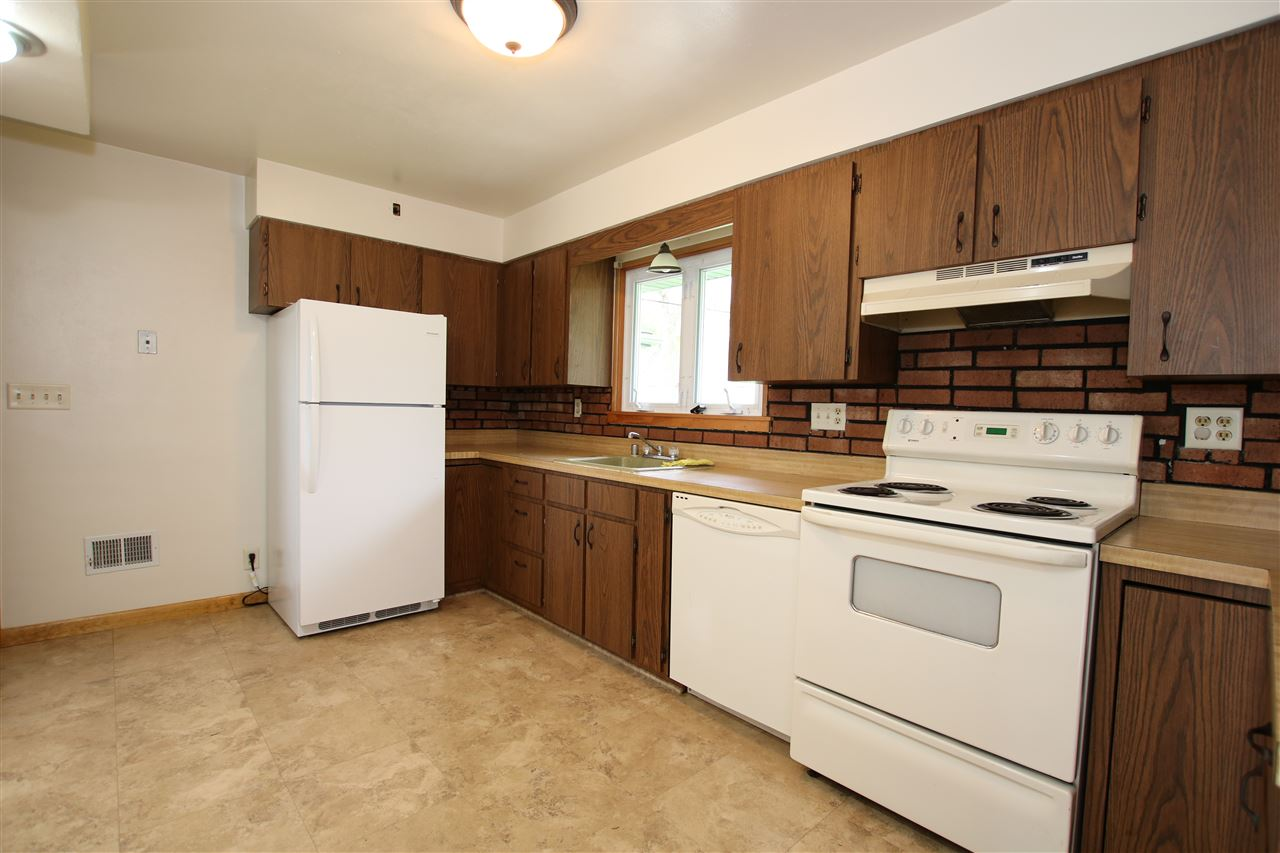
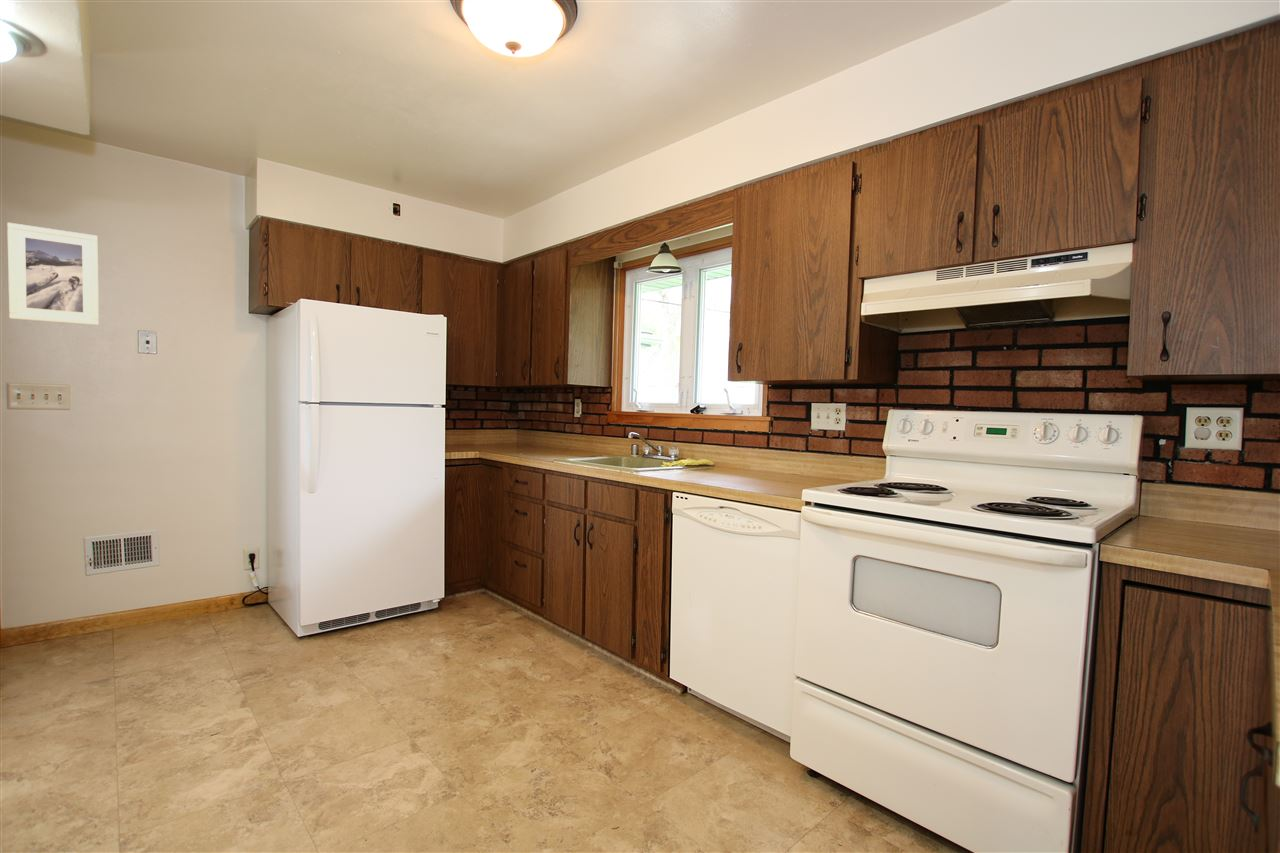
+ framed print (54, 276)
